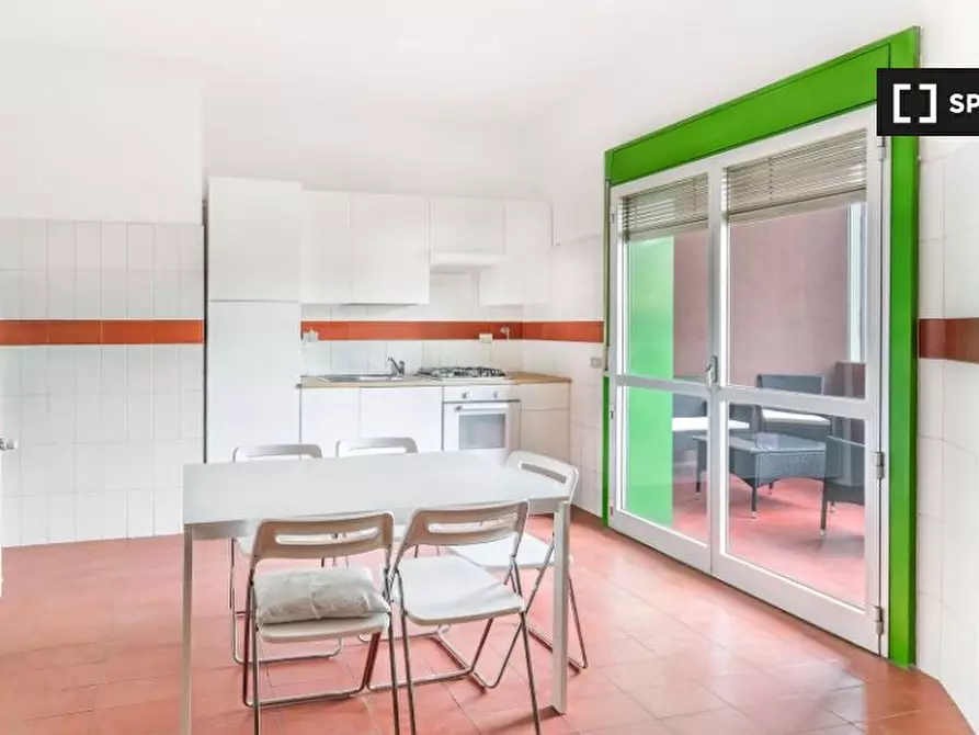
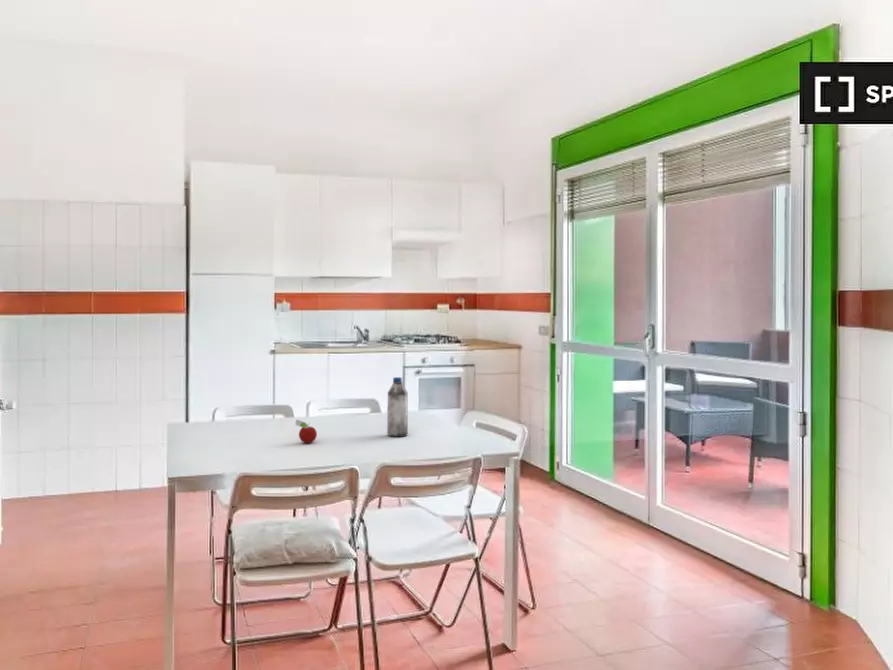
+ fruit (306, 431)
+ water bottle (397, 406)
